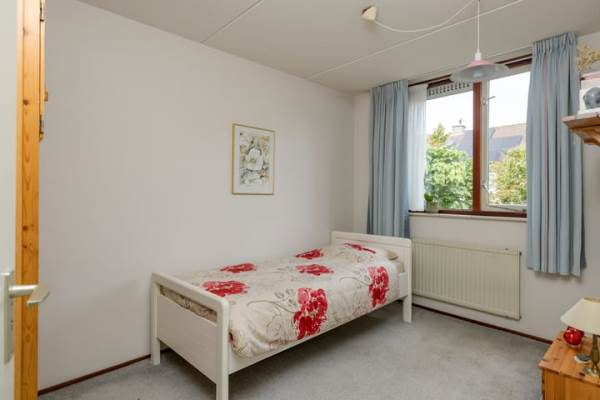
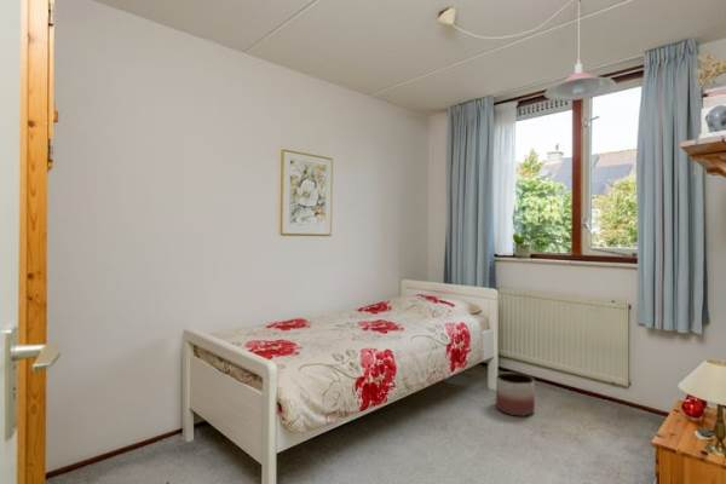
+ planter (514, 393)
